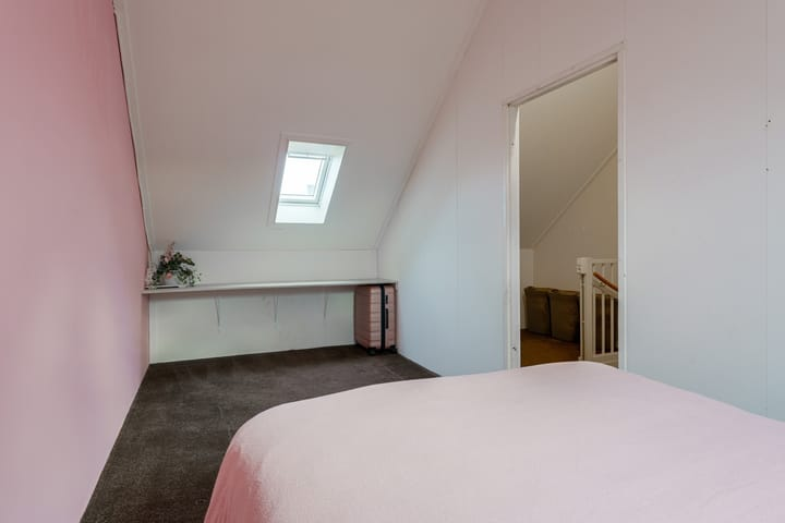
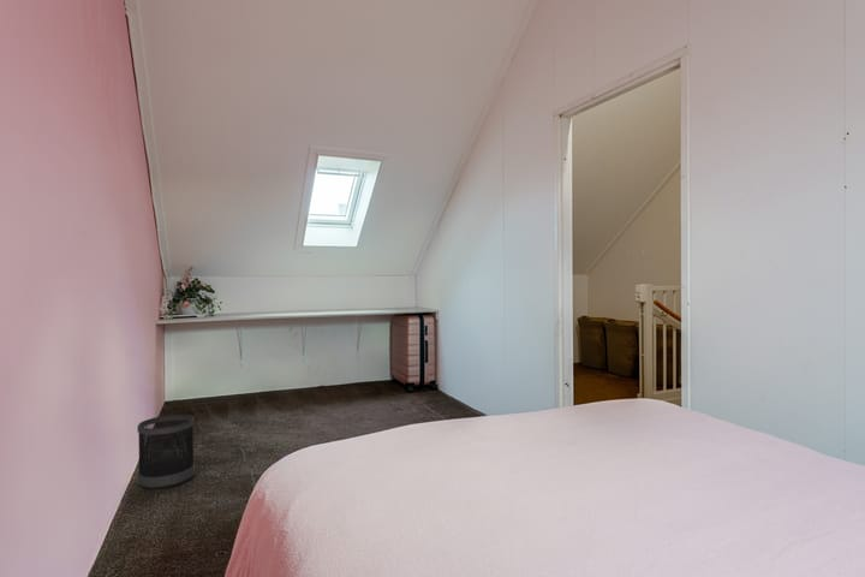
+ wastebasket (167, 450)
